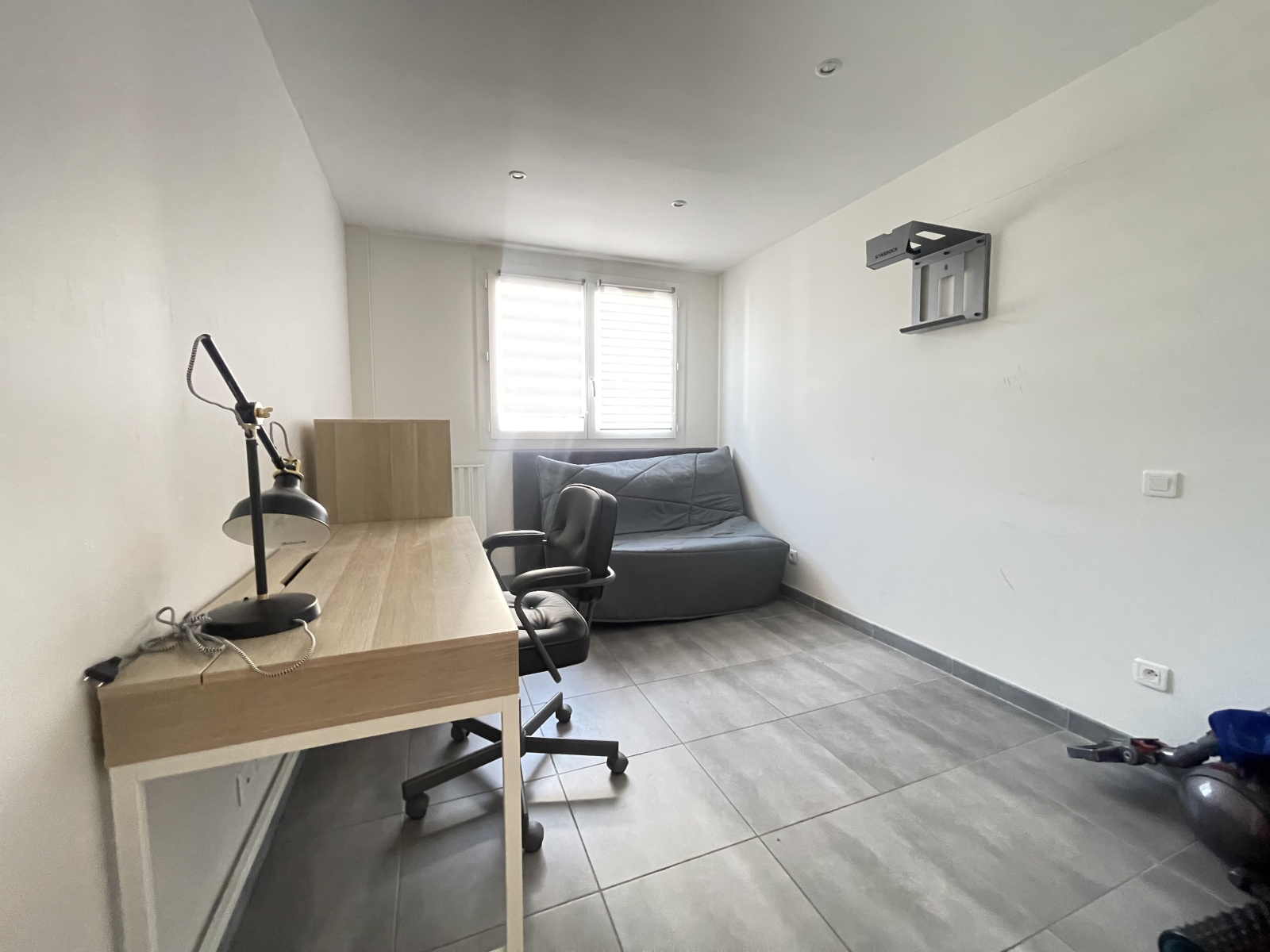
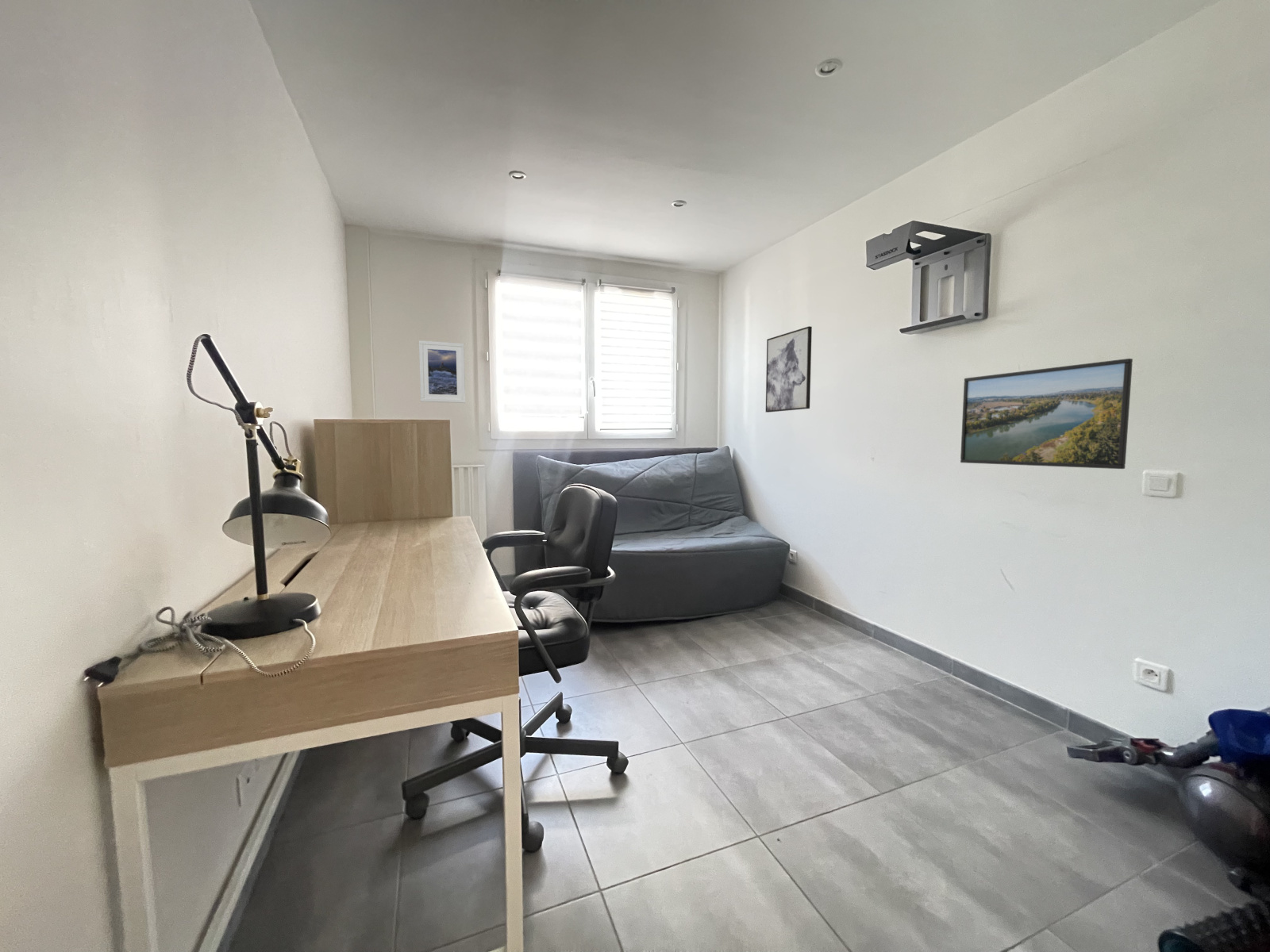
+ wall art (787, 372)
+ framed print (1034, 417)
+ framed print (442, 372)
